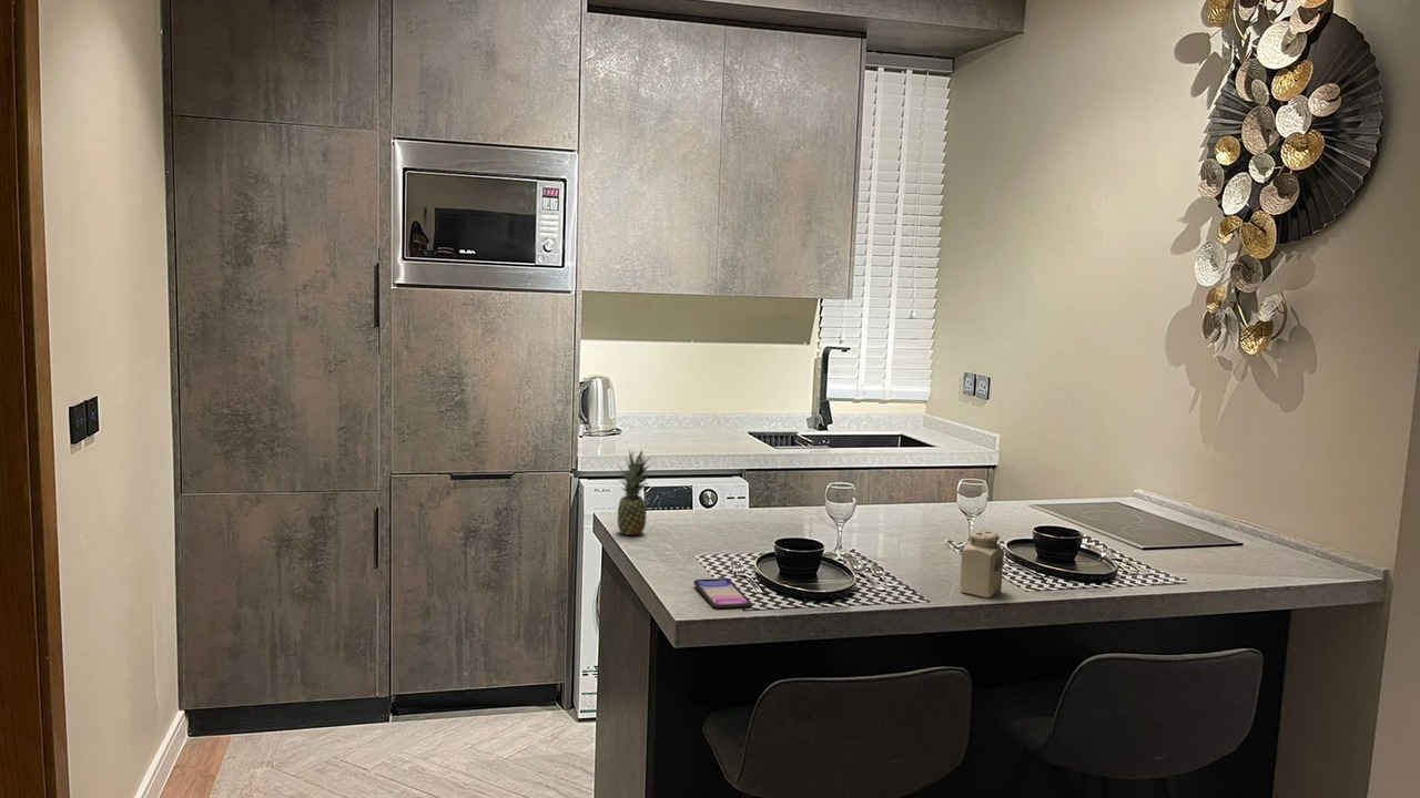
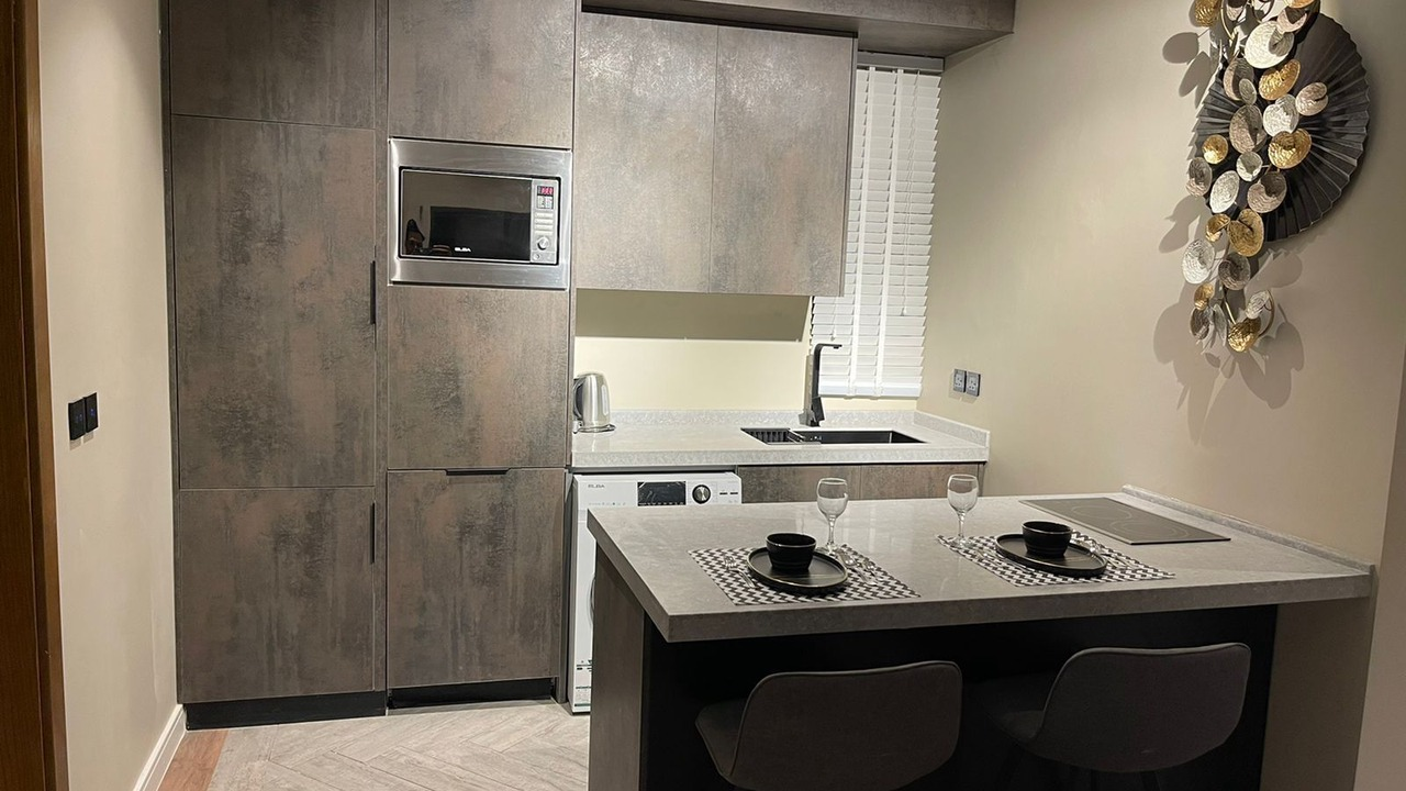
- salt shaker (982, 562)
- fruit (633, 491)
- smartphone (721, 592)
